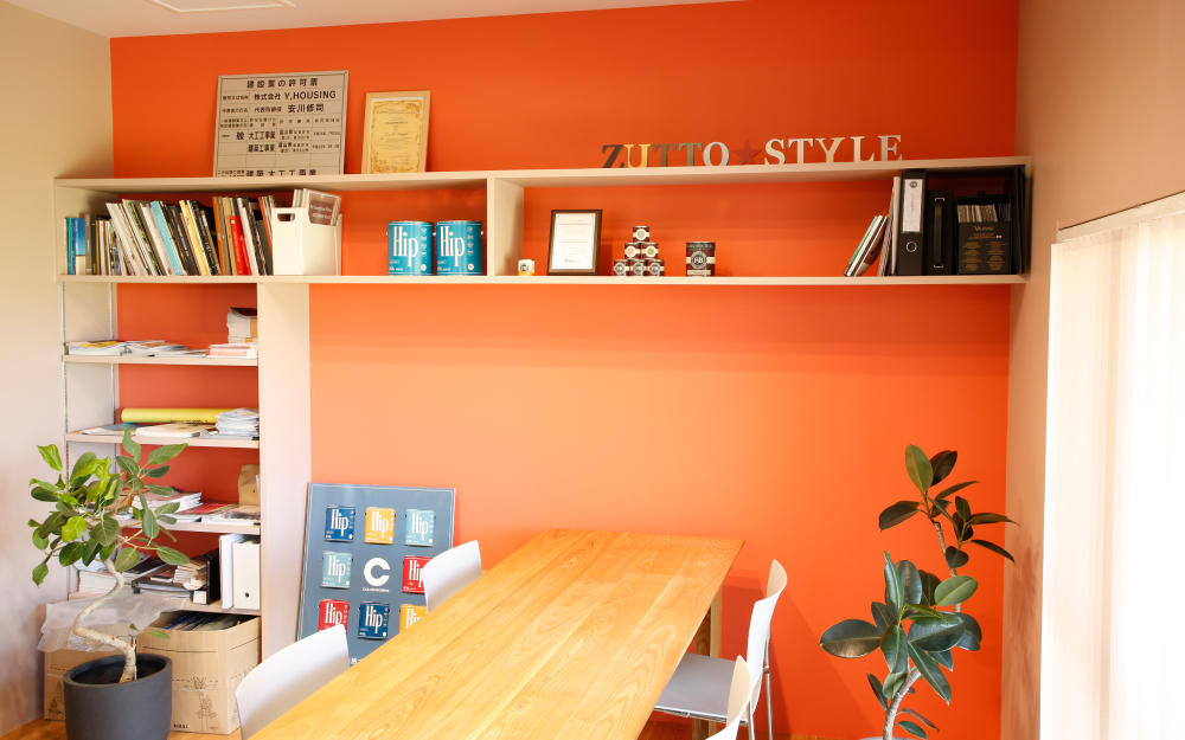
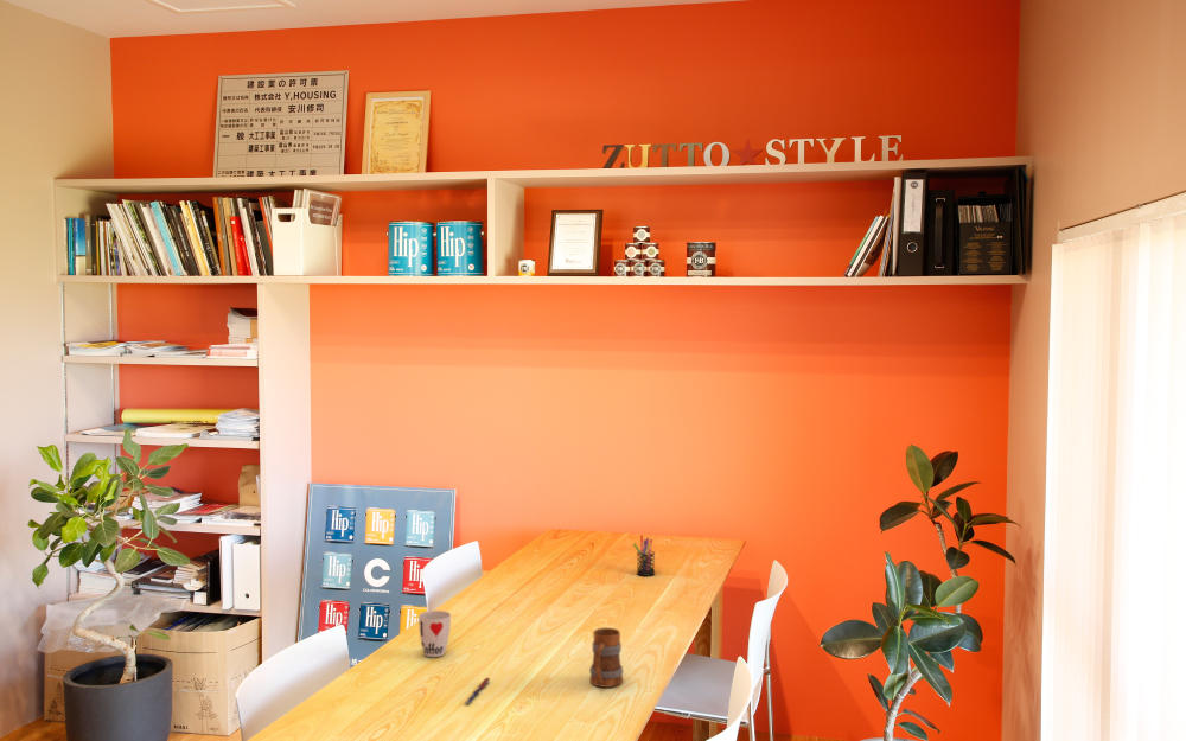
+ pen holder (643, 555)
+ pen (477, 690)
+ mug (604, 658)
+ cup (434, 634)
